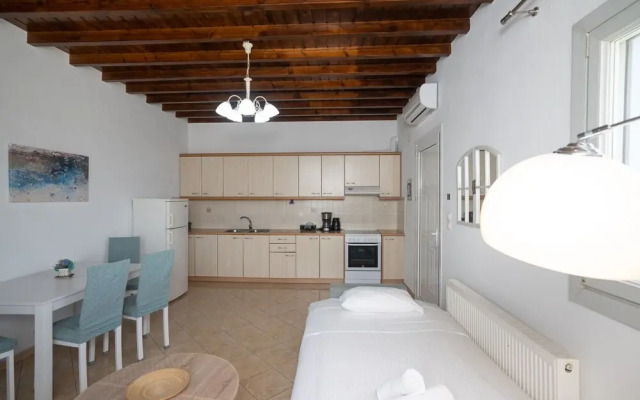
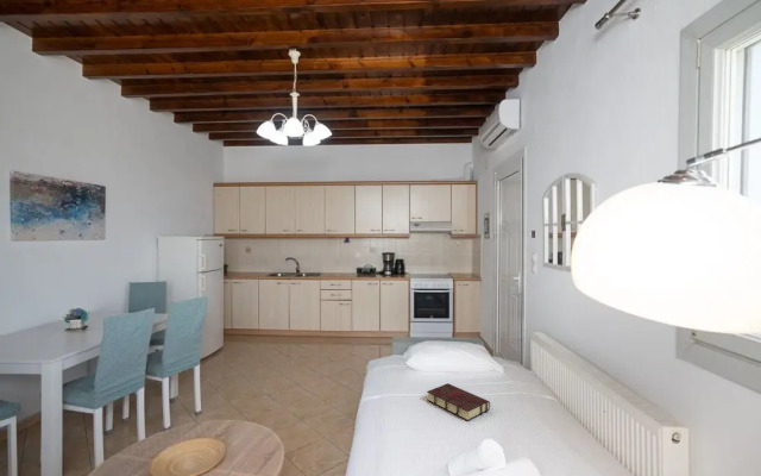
+ book (453, 397)
